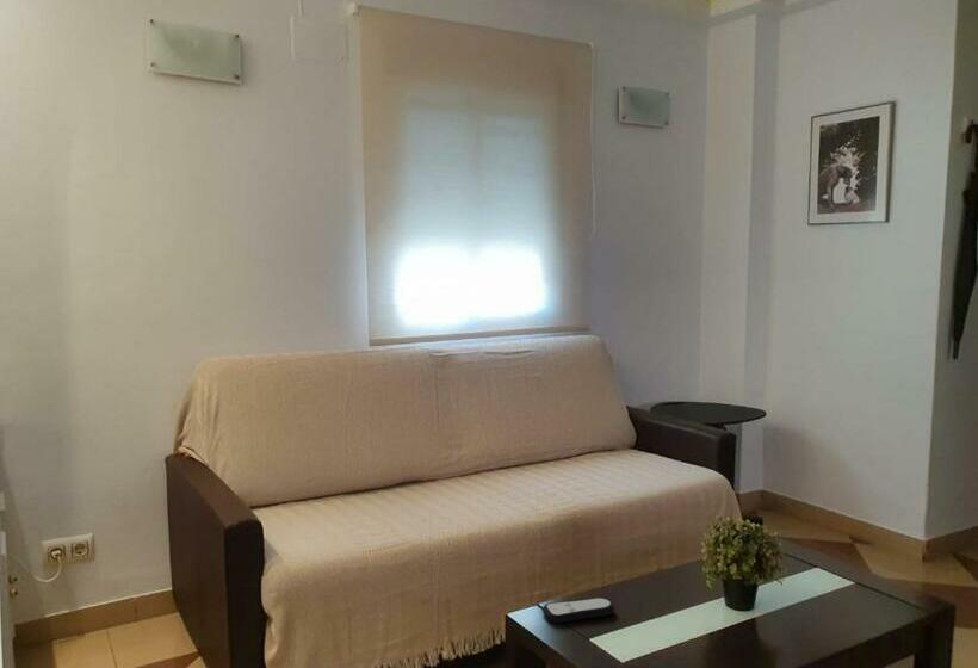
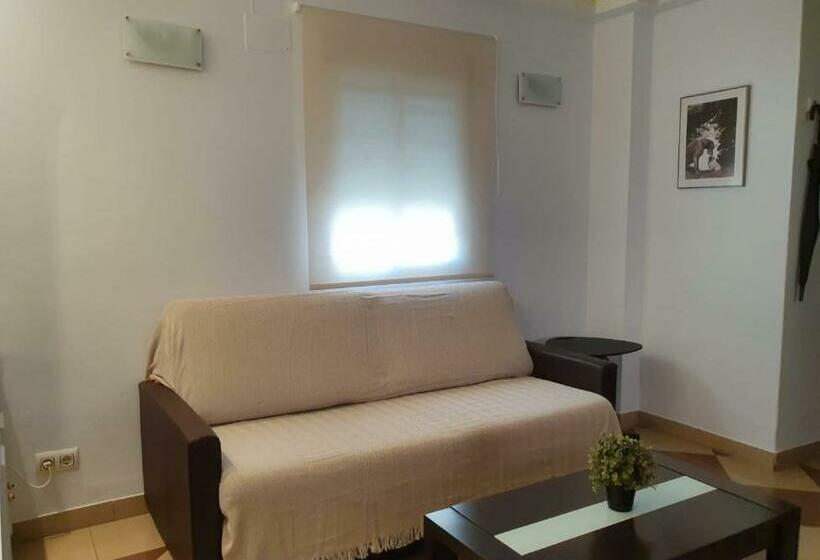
- remote control (578, 608)
